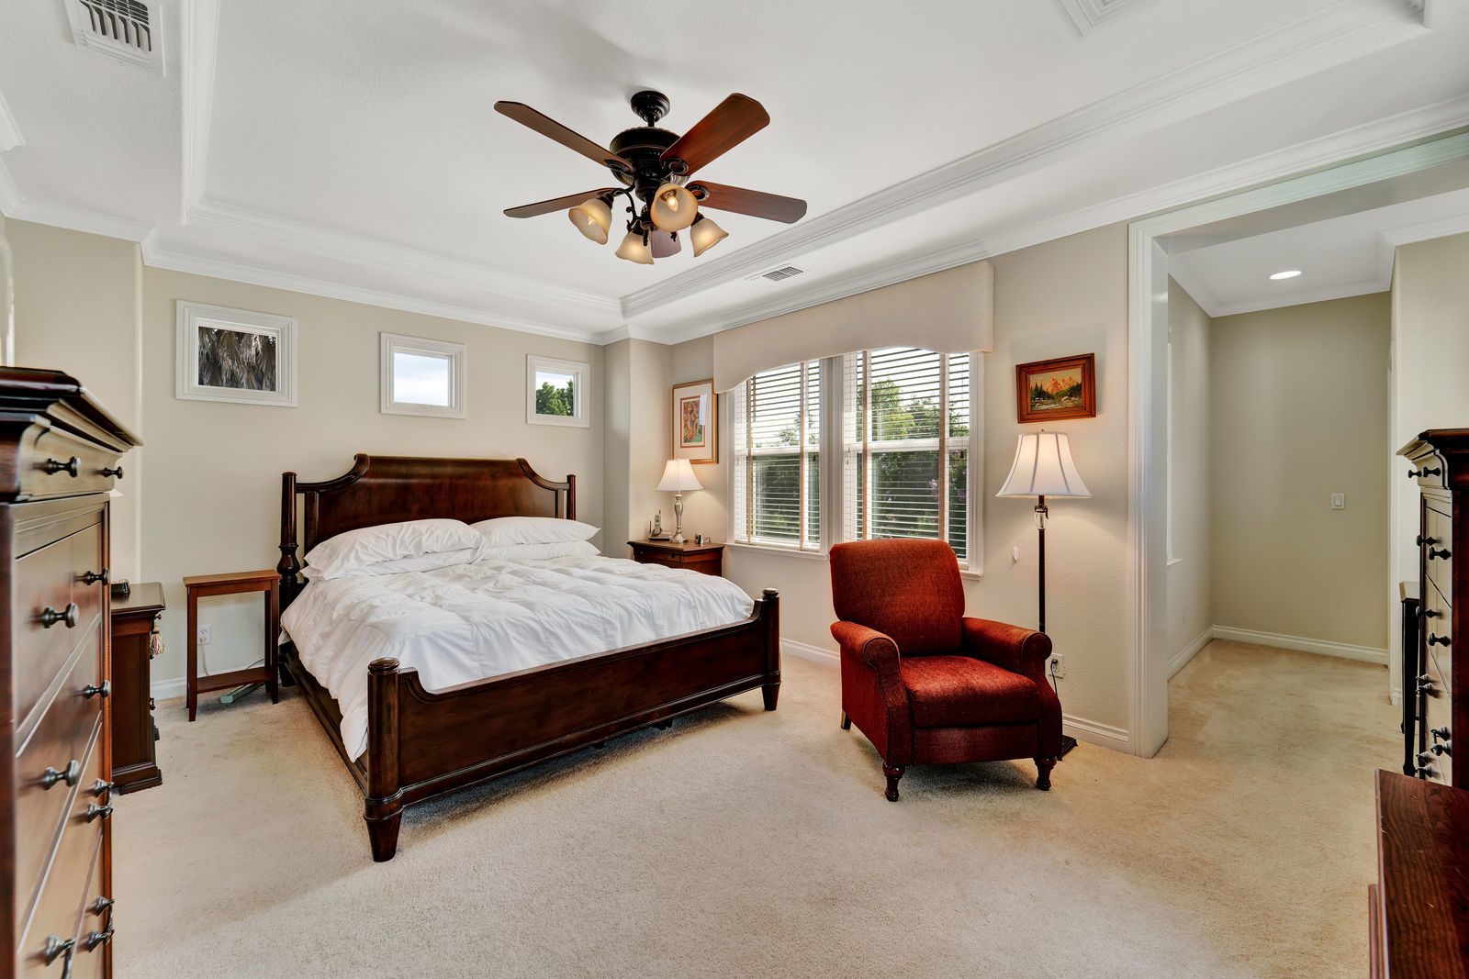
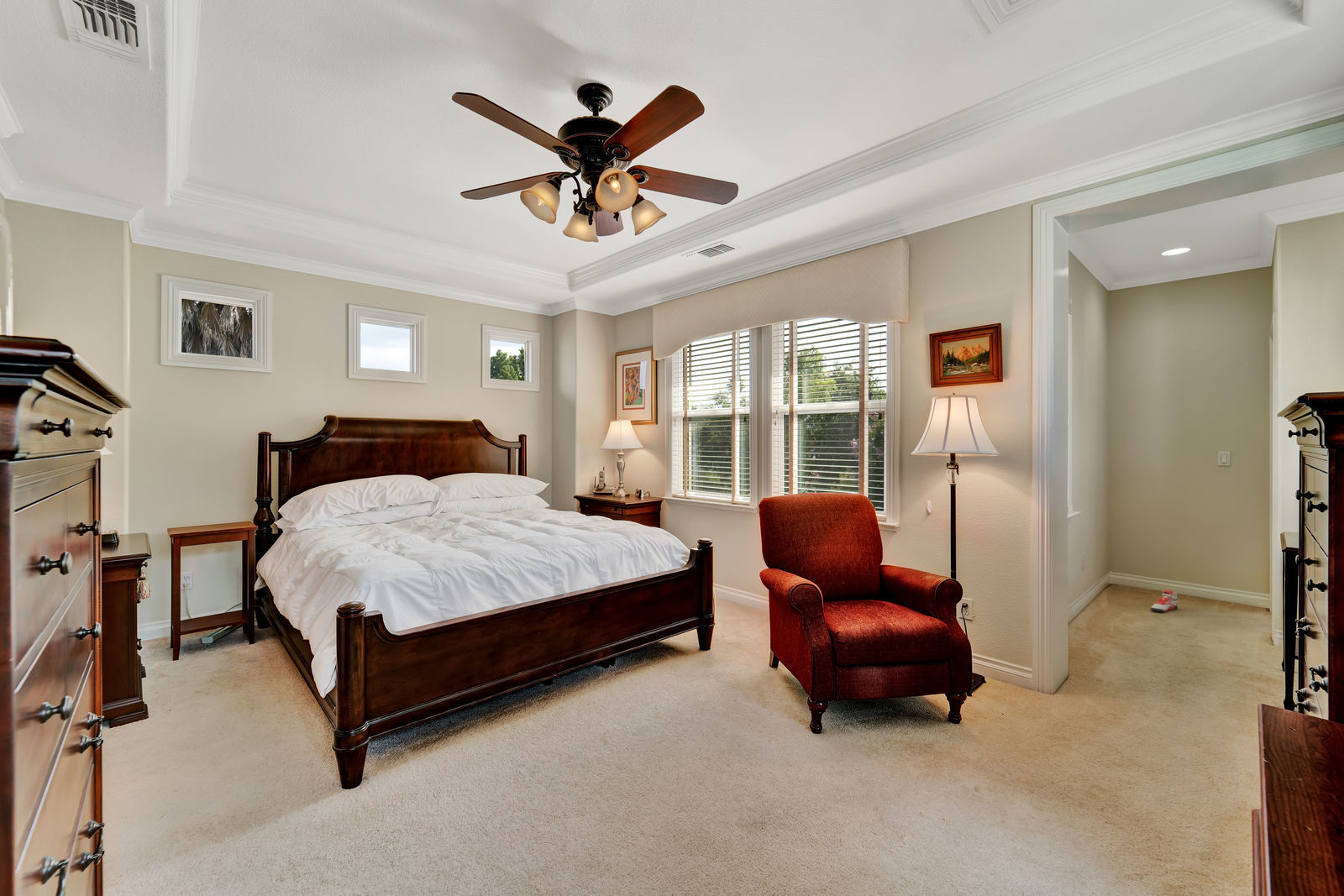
+ sneaker (1163, 600)
